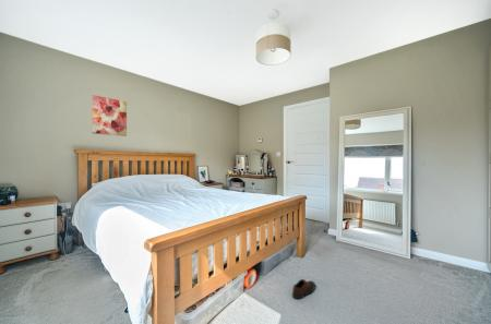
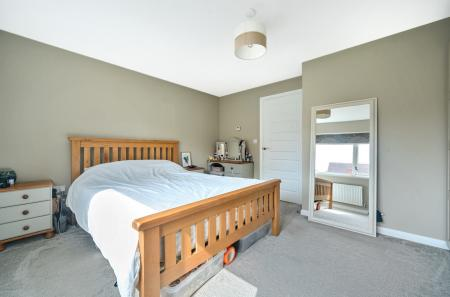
- shoe (304, 285)
- wall art (110, 117)
